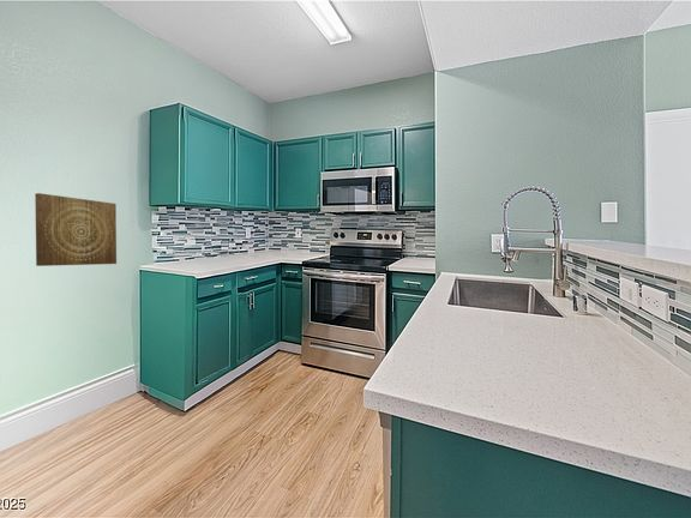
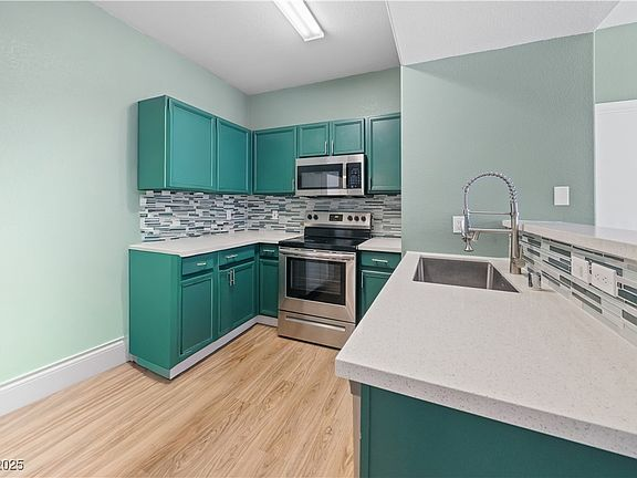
- wall art (79, 231)
